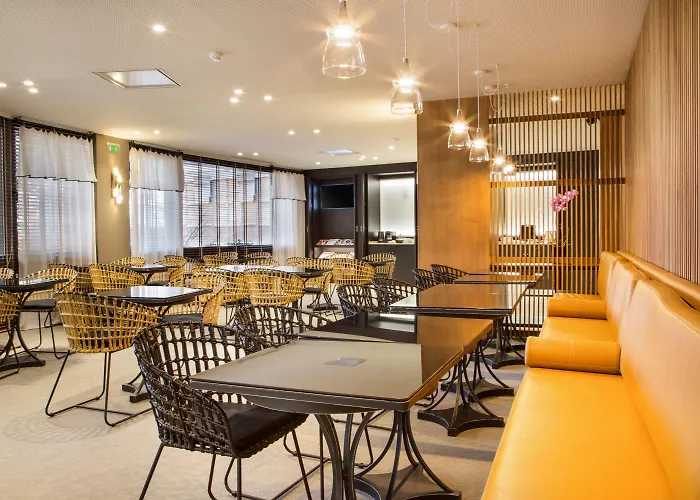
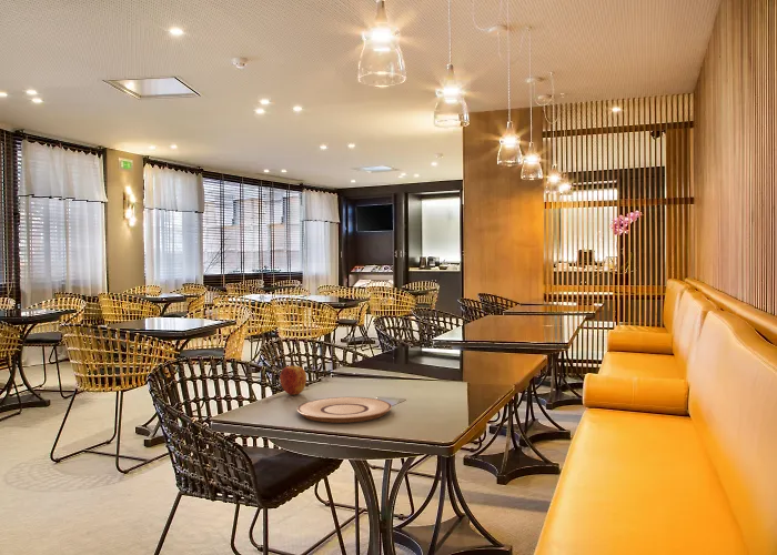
+ apple (293, 379)
+ plate (344, 408)
